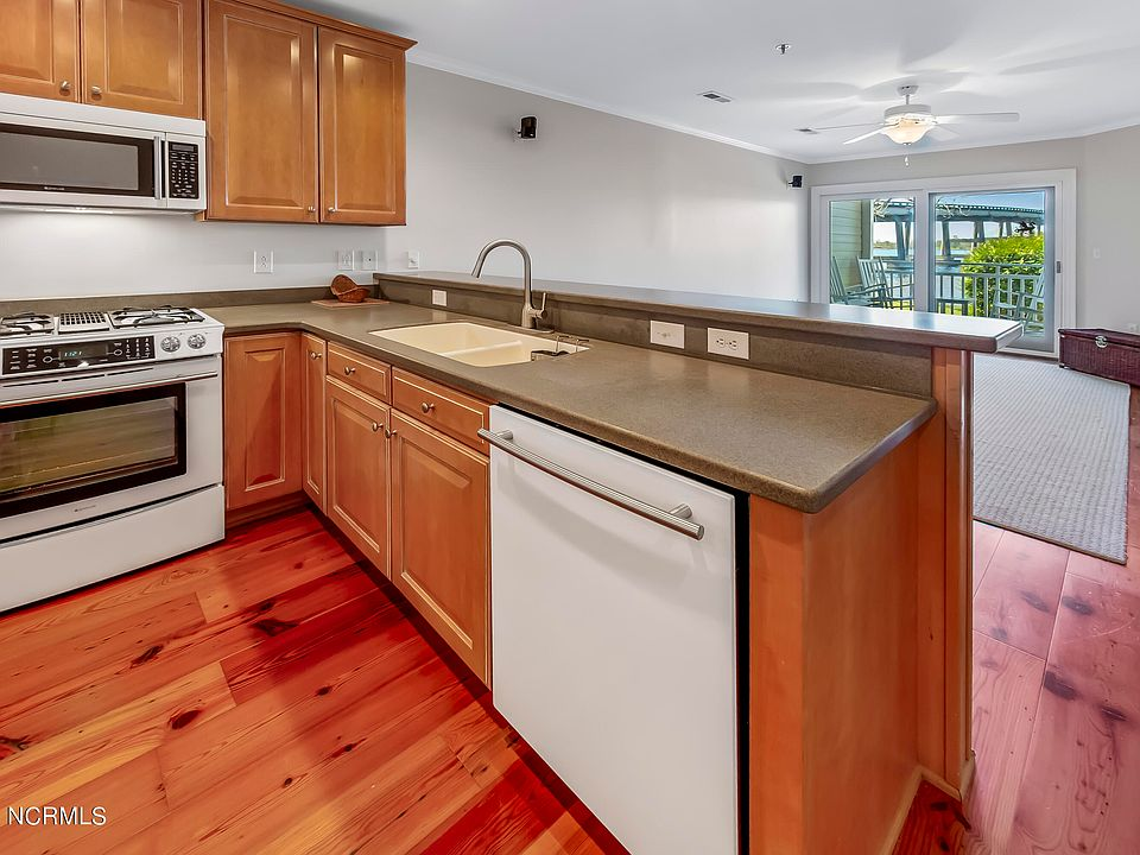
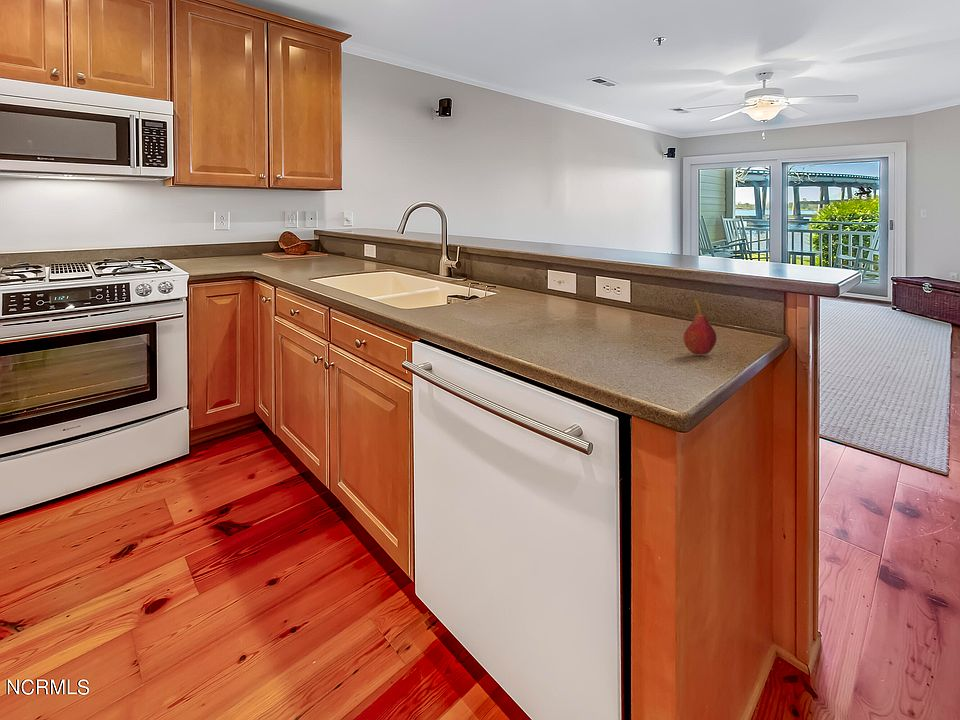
+ fruit (700, 327)
